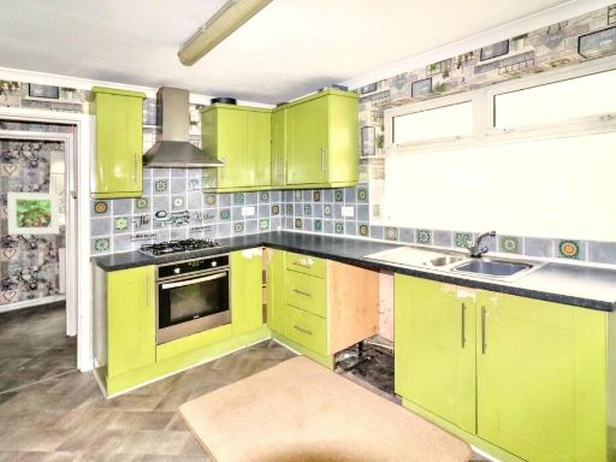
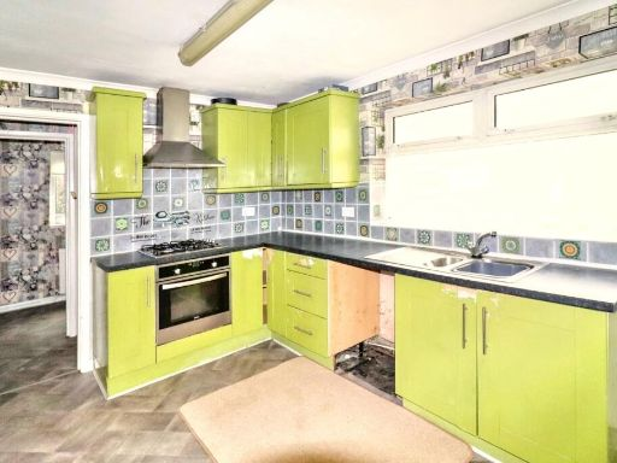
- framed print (34, 213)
